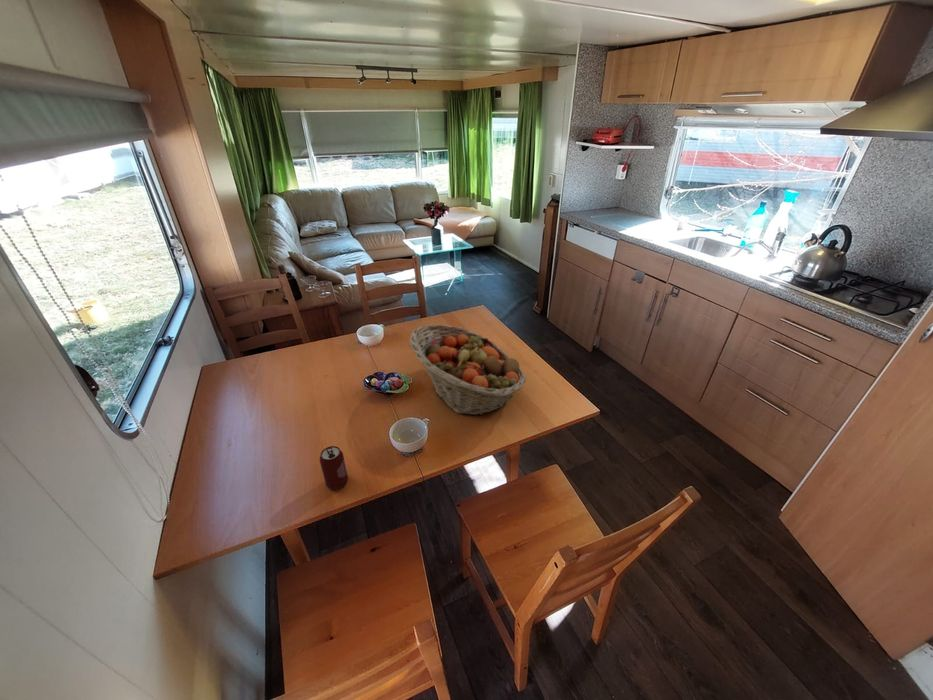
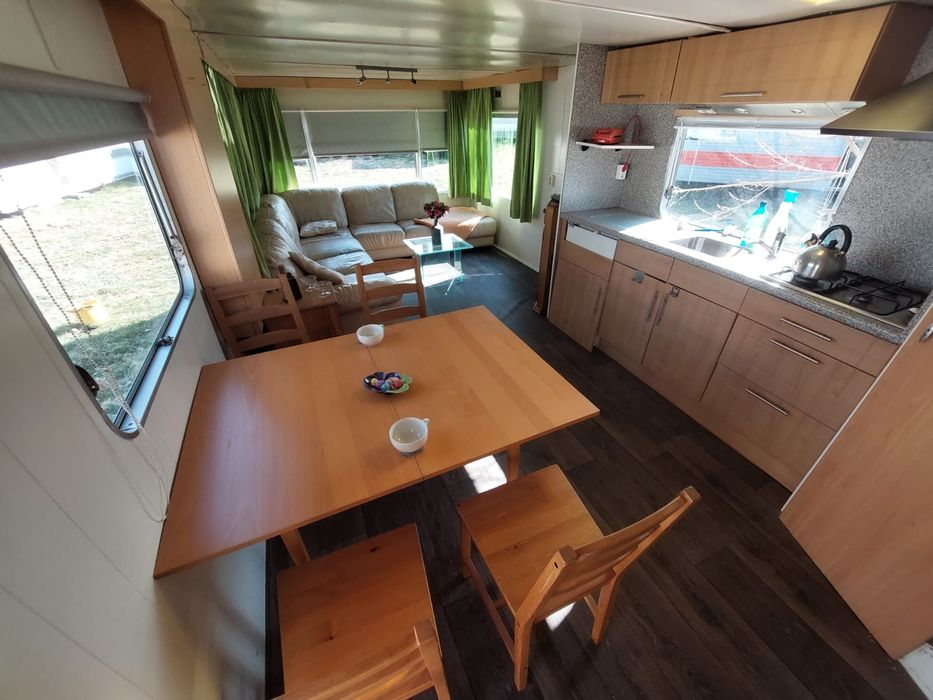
- beverage can (333, 467)
- fruit basket (466, 364)
